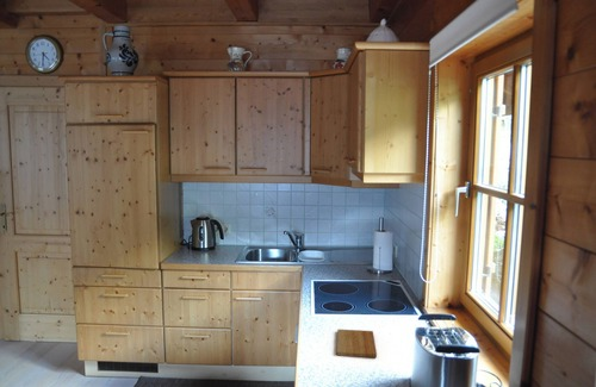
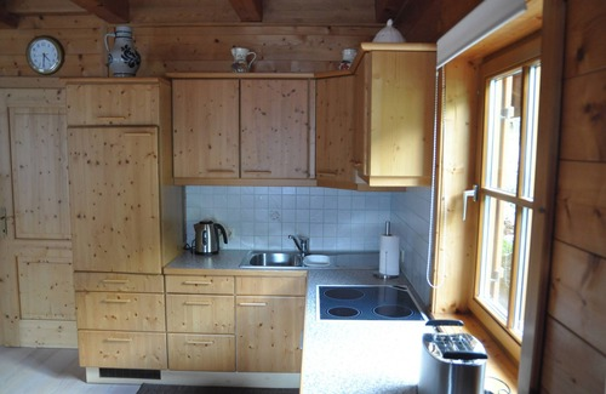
- cutting board (355, 342)
